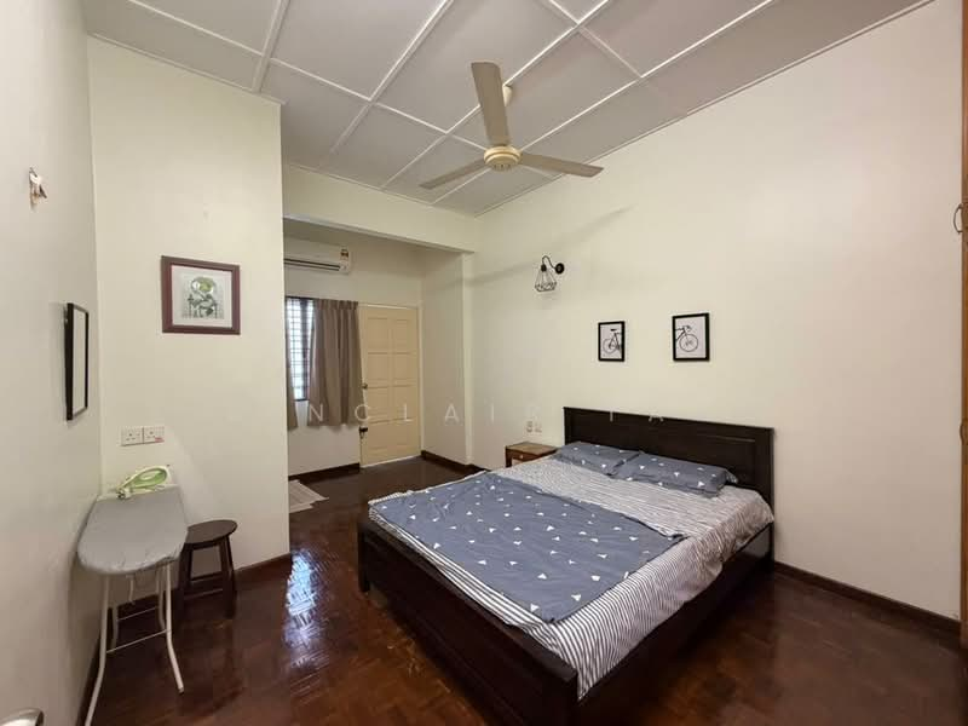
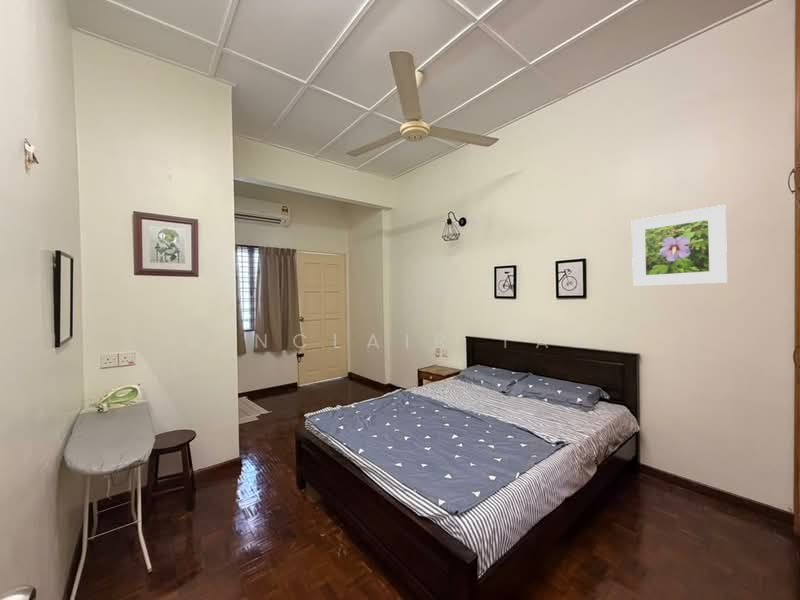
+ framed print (675, 249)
